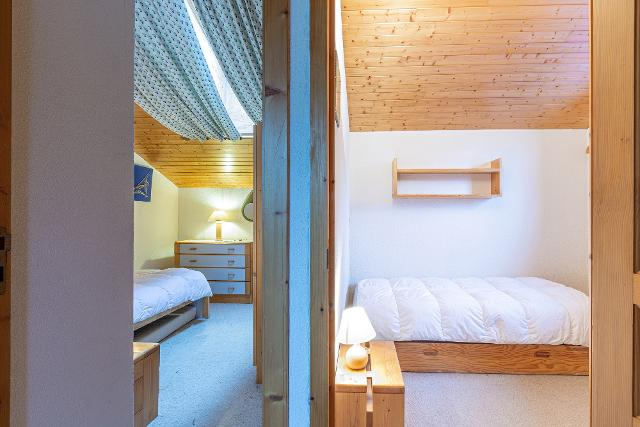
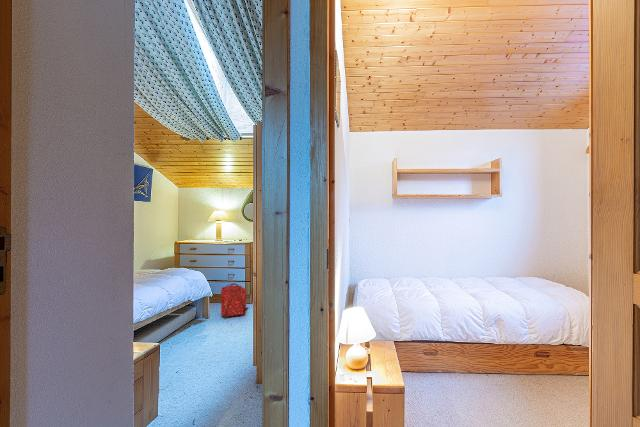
+ backpack (234, 299)
